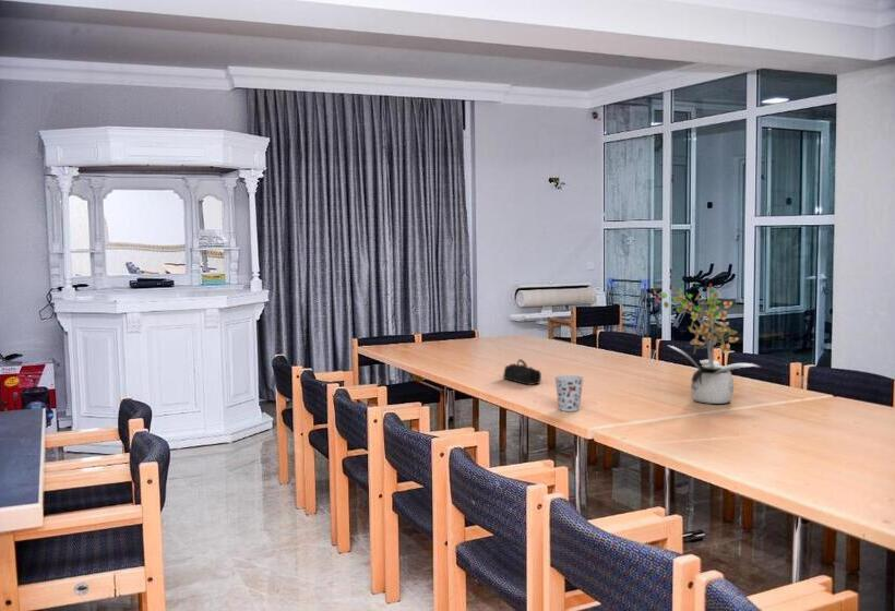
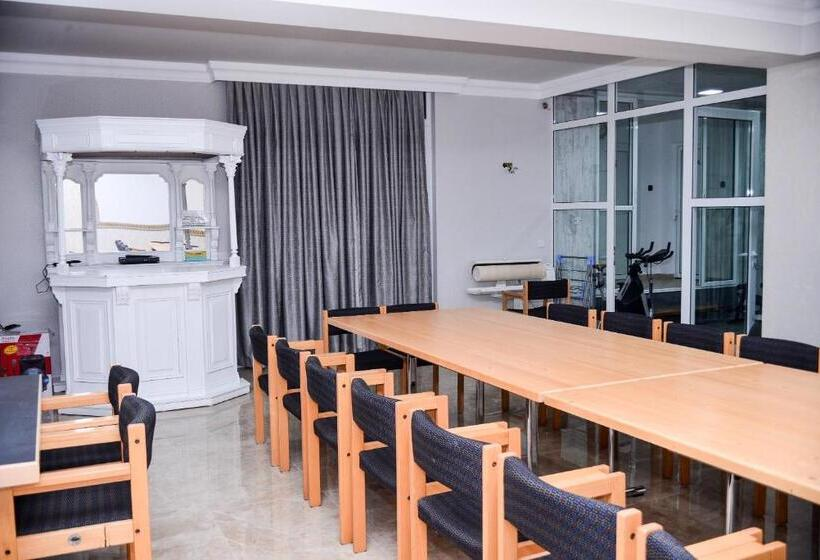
- cup (569, 393)
- potted plant (707, 344)
- pencil case (522, 370)
